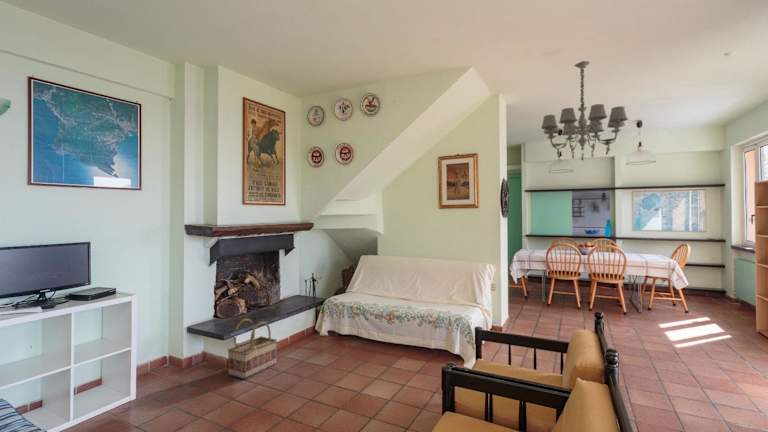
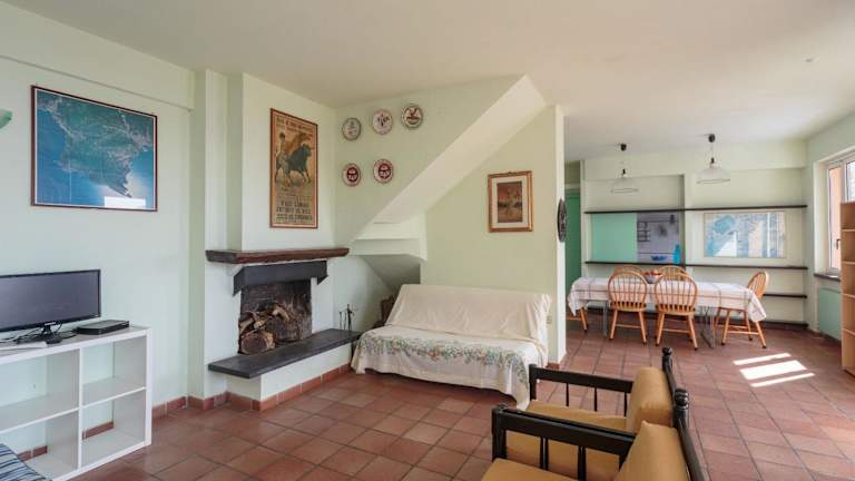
- basket (253, 344)
- chandelier (582, 112)
